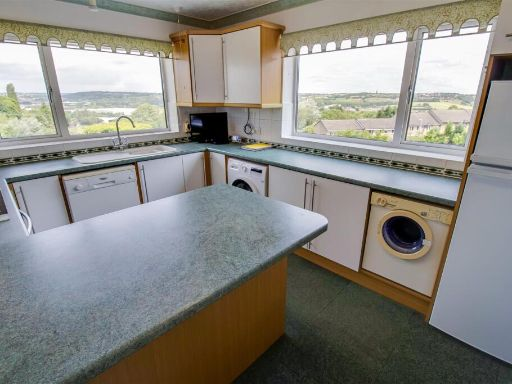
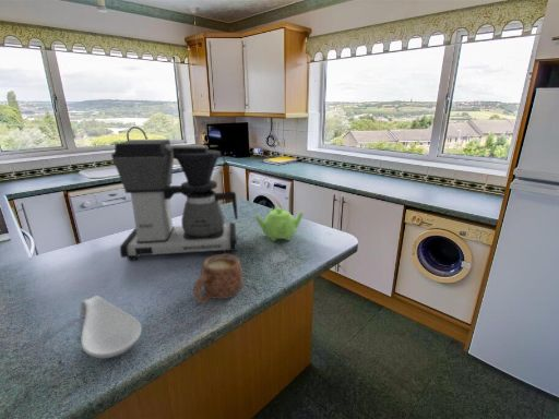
+ mug (216, 279)
+ coffee maker (181, 193)
+ spoon rest (103, 322)
+ teapot (278, 223)
